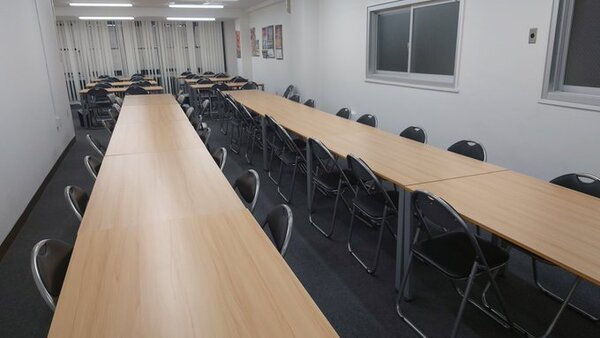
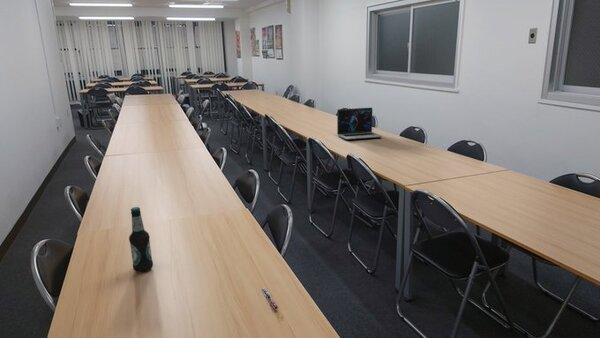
+ pen (269, 297)
+ laptop (359, 123)
+ bottle (139, 239)
